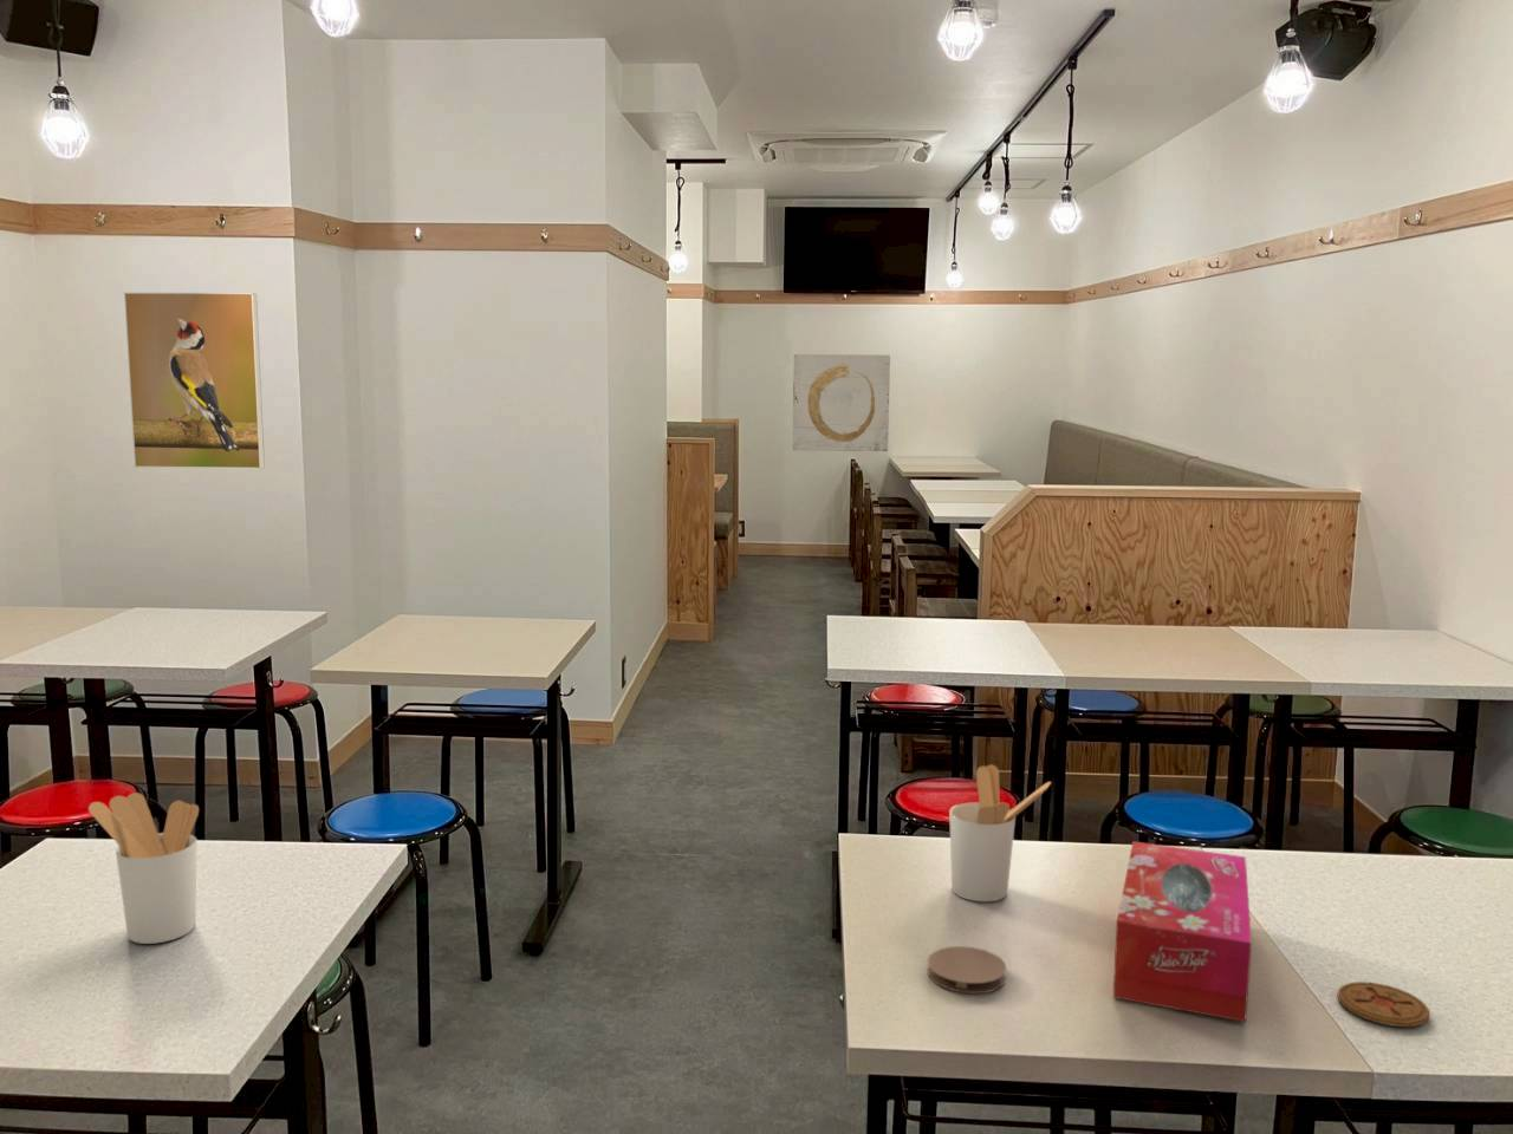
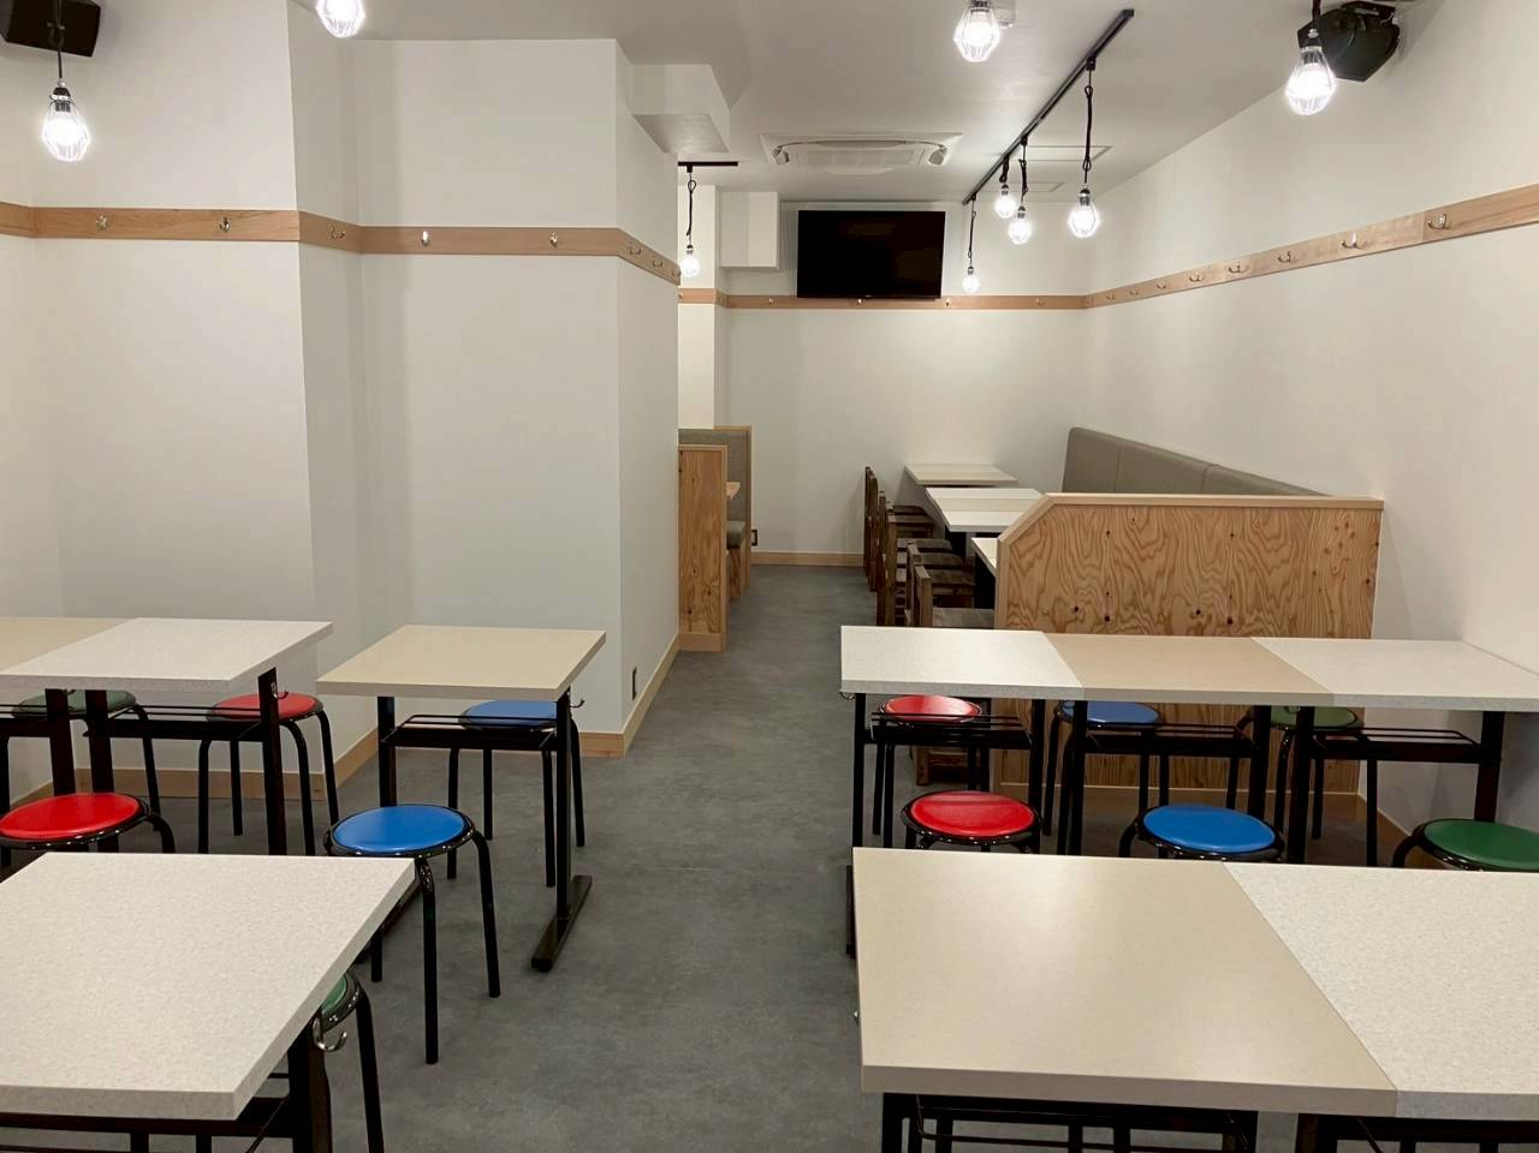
- tissue box (1183, 922)
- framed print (195, 380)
- utensil holder (145, 862)
- wall art (840, 403)
- utensil holder (998, 834)
- coaster (1382, 1003)
- coaster (966, 968)
